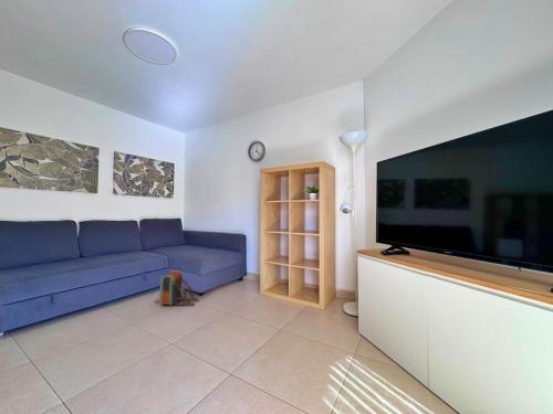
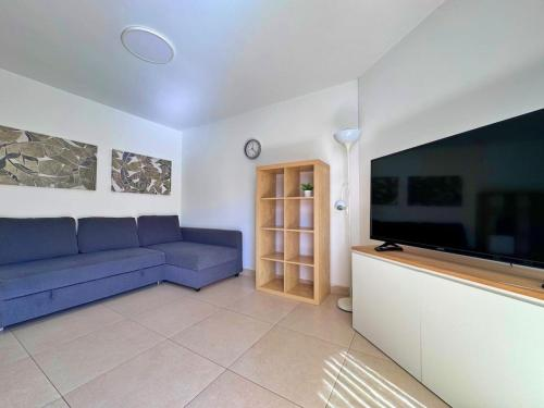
- backpack (175, 287)
